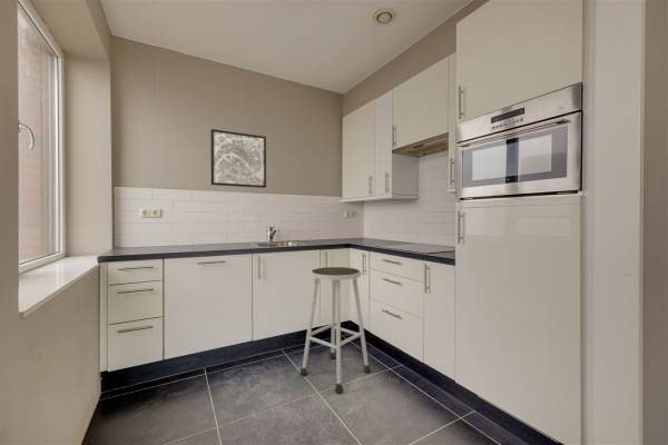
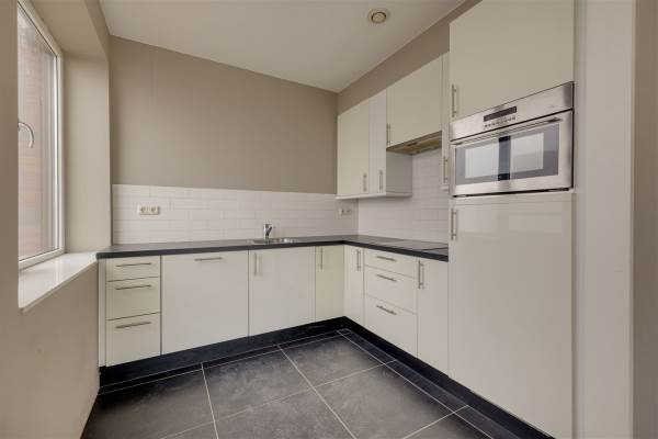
- stool (336, 322)
- wall art (239, 159)
